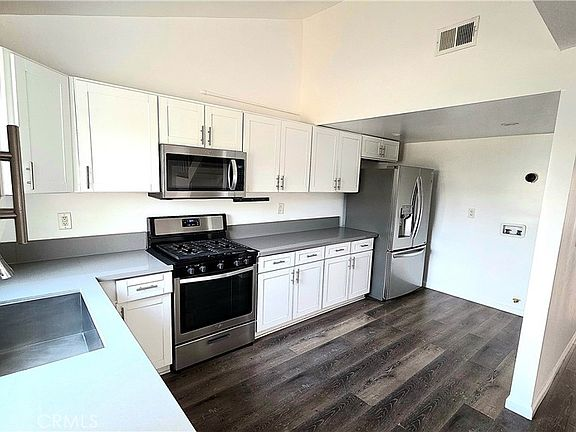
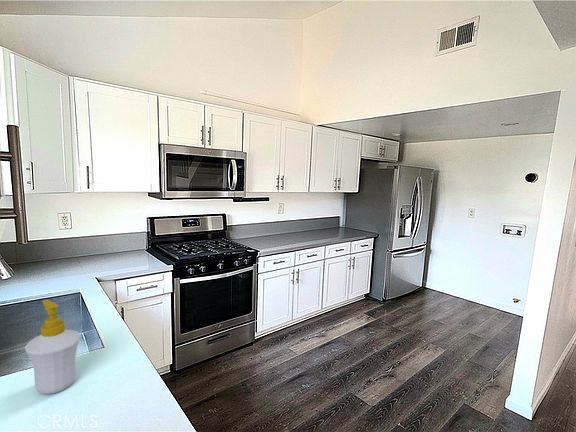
+ soap bottle (54, 345)
